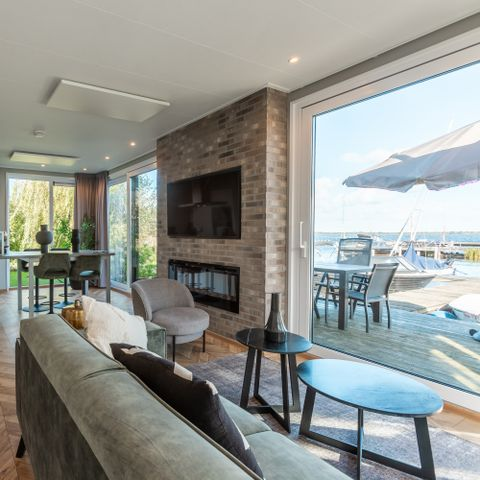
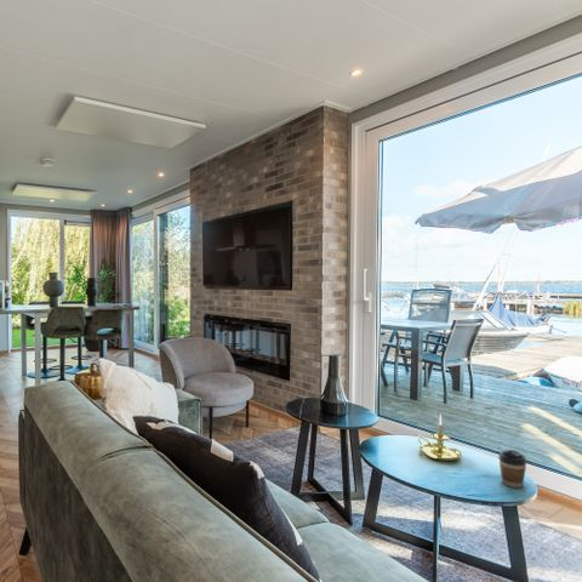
+ candle holder (436, 433)
+ coffee cup (512, 467)
